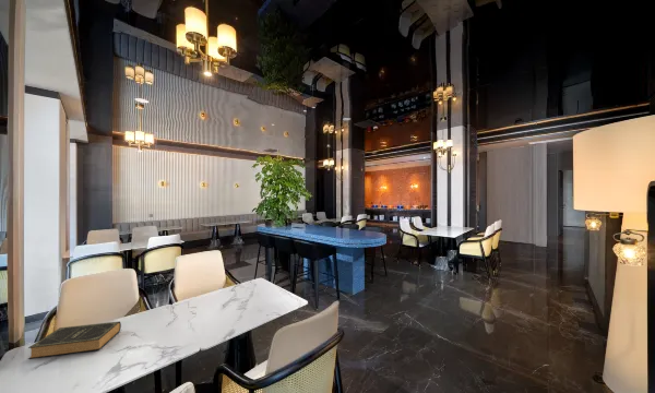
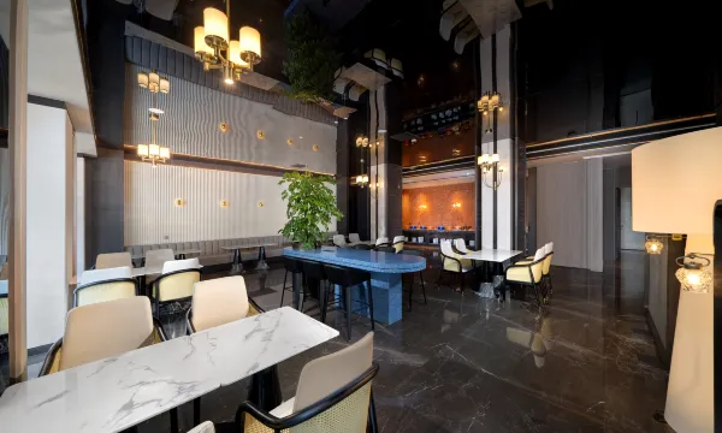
- book (79, 337)
